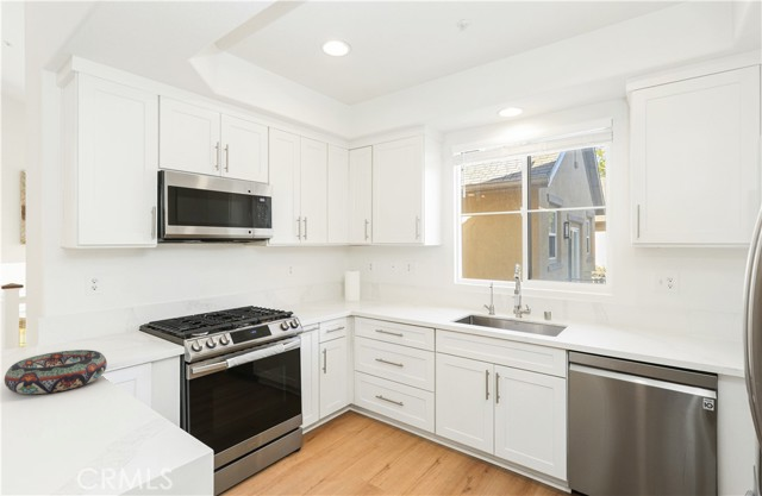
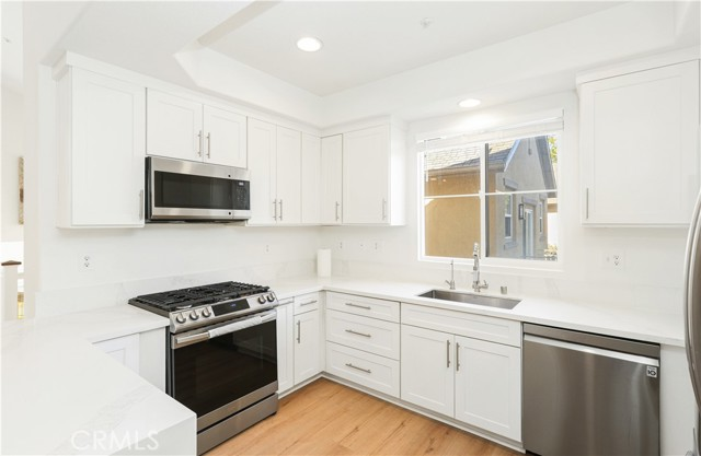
- decorative bowl (58, 370)
